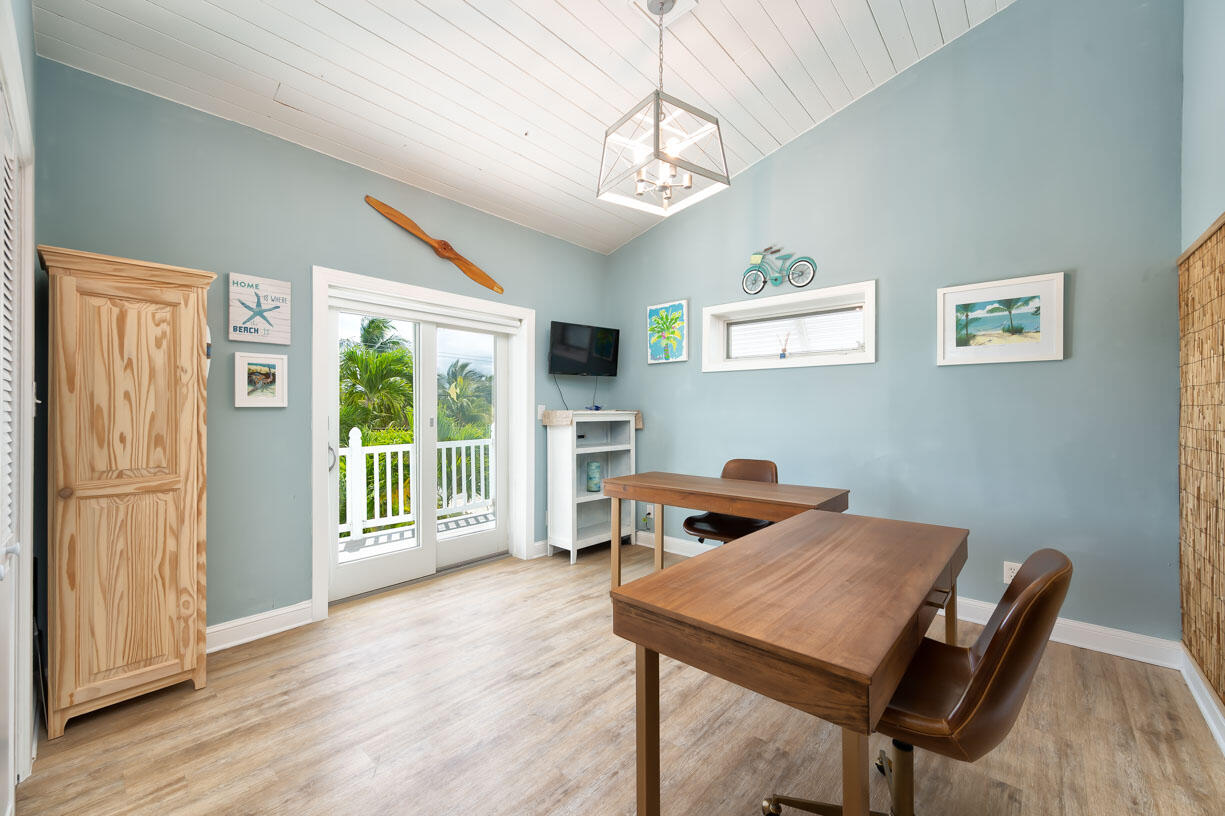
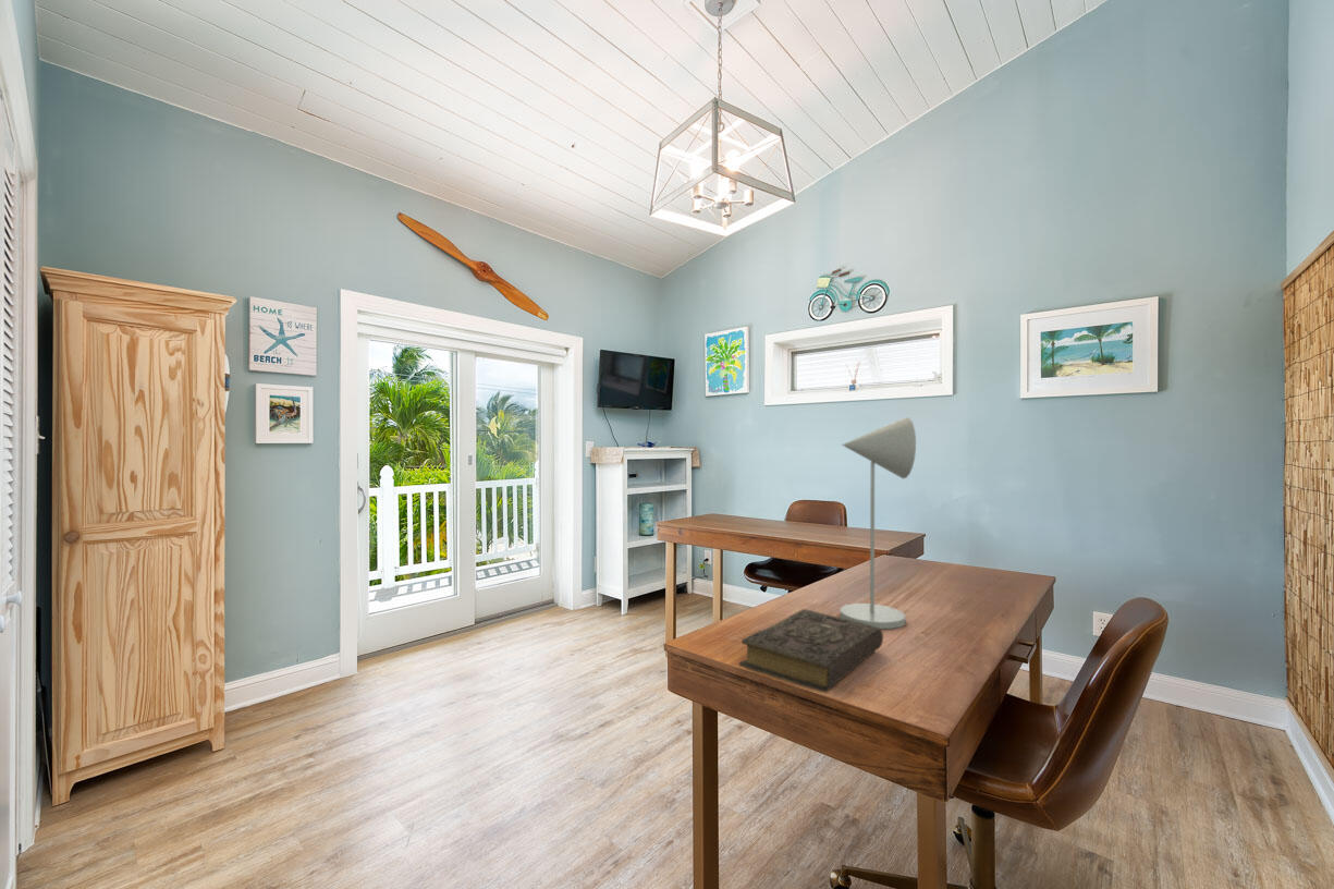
+ book (812, 645)
+ desk lamp (872, 517)
